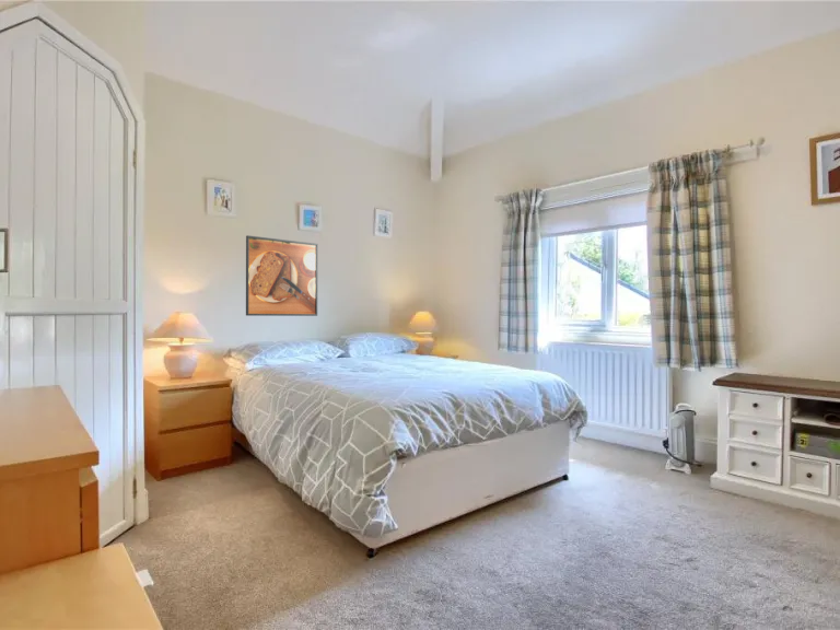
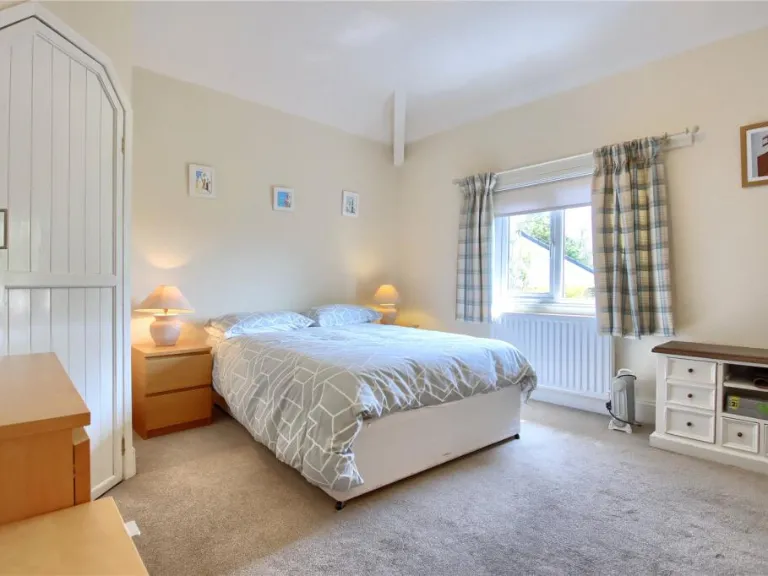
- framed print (283, 278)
